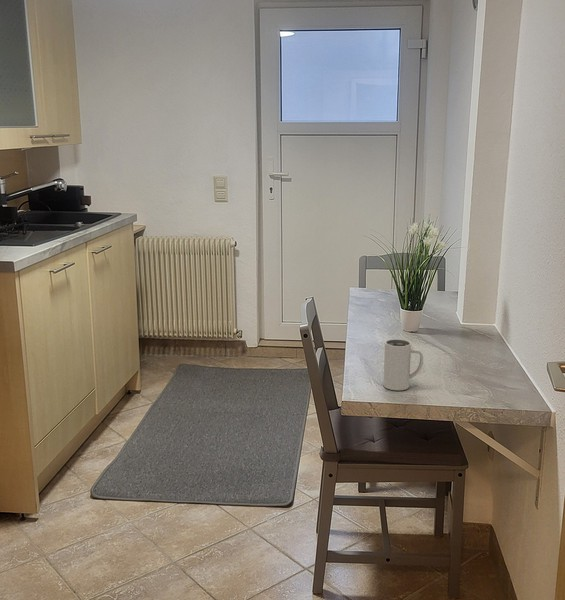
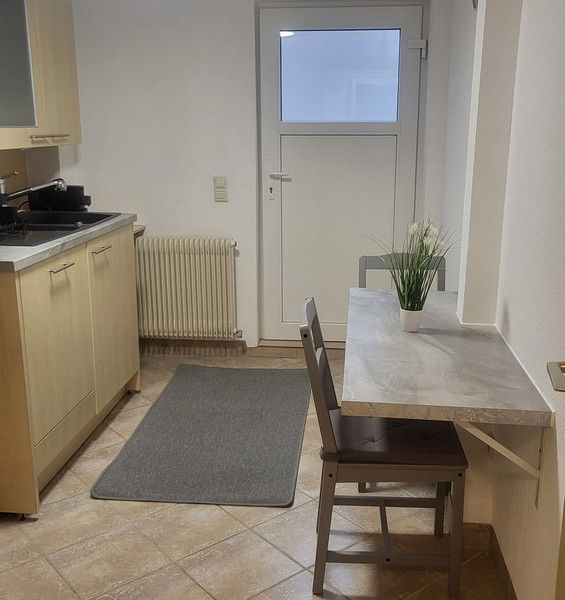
- mug (403, 364)
